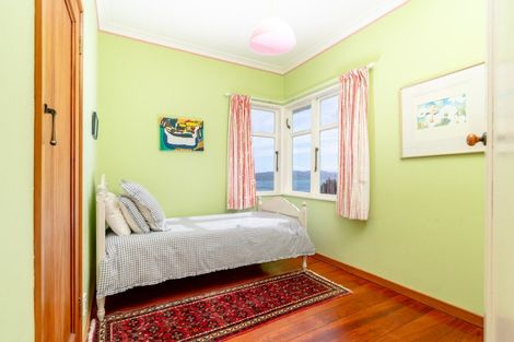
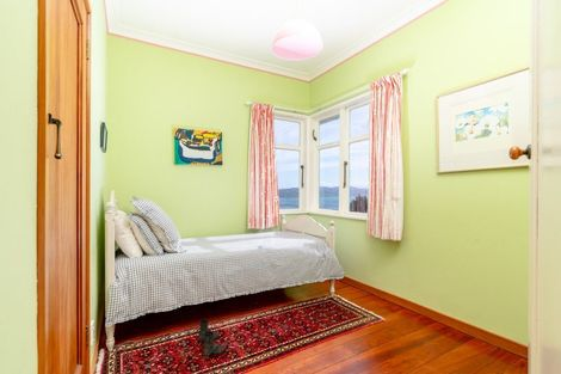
+ boots (211, 335)
